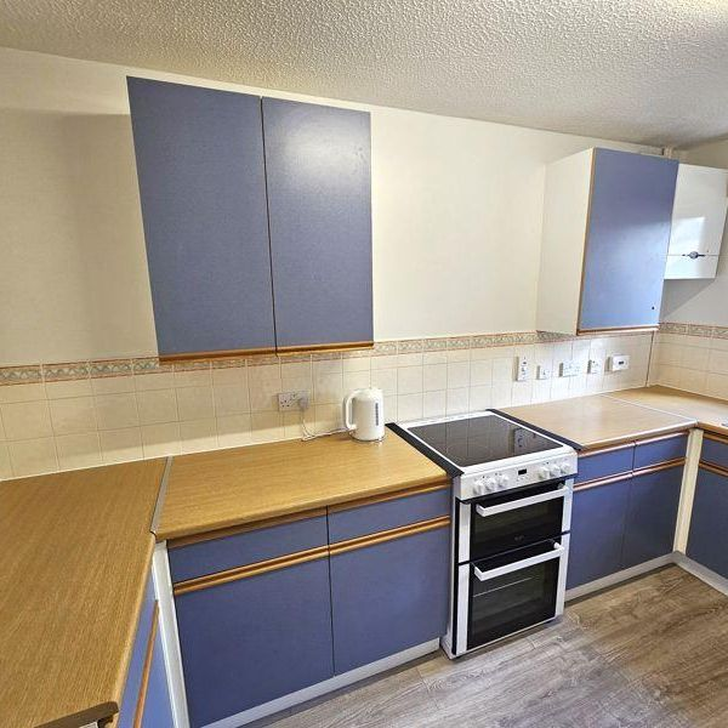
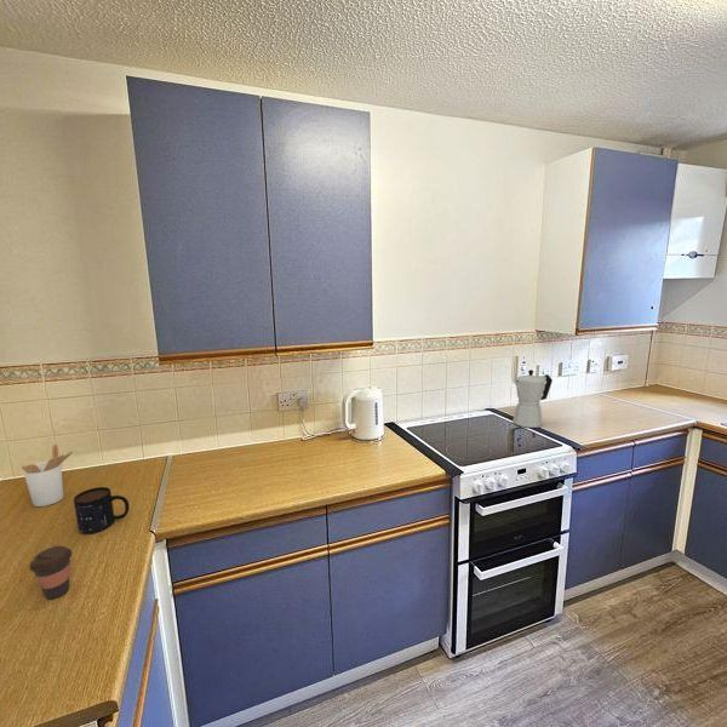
+ utensil holder (50, 475)
+ mug (103, 508)
+ coffee cup (53, 573)
+ moka pot (531, 396)
